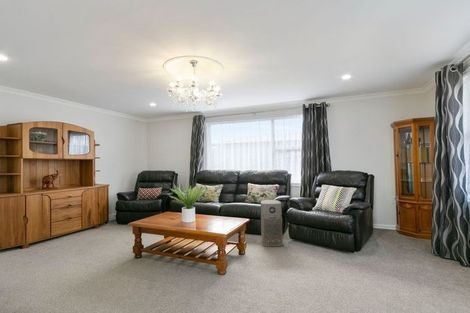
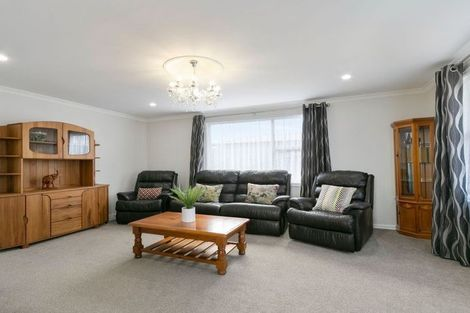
- air purifier (270, 222)
